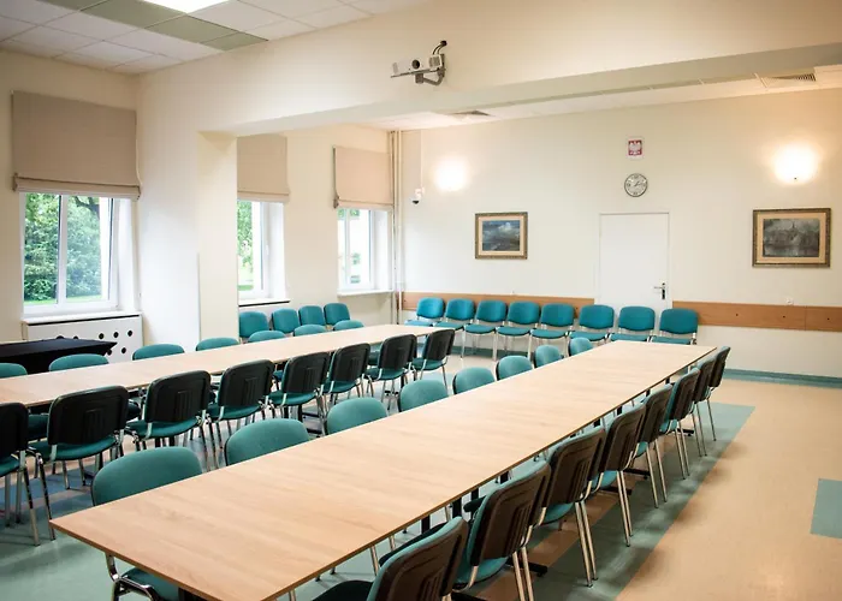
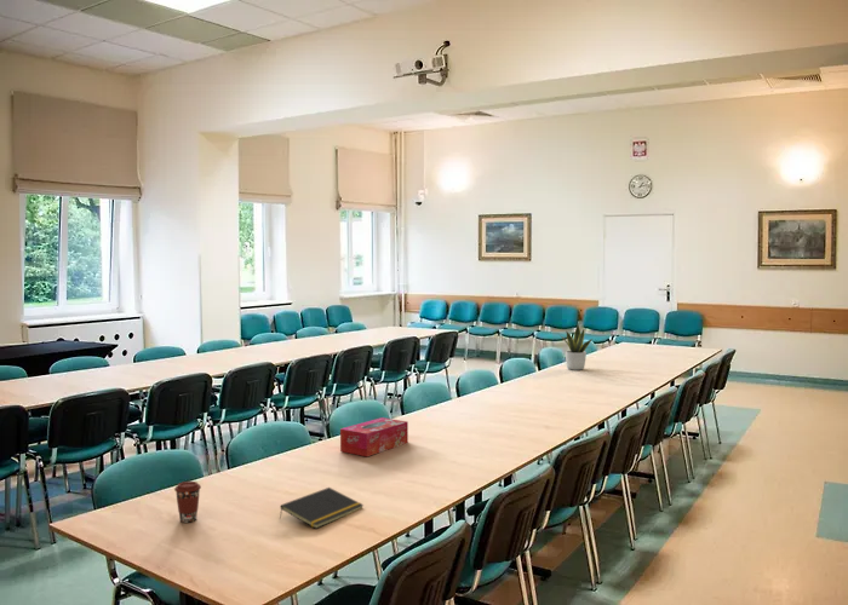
+ potted plant (574, 345)
+ coffee cup (188, 501)
+ notepad (322, 506)
+ tissue box (374, 436)
